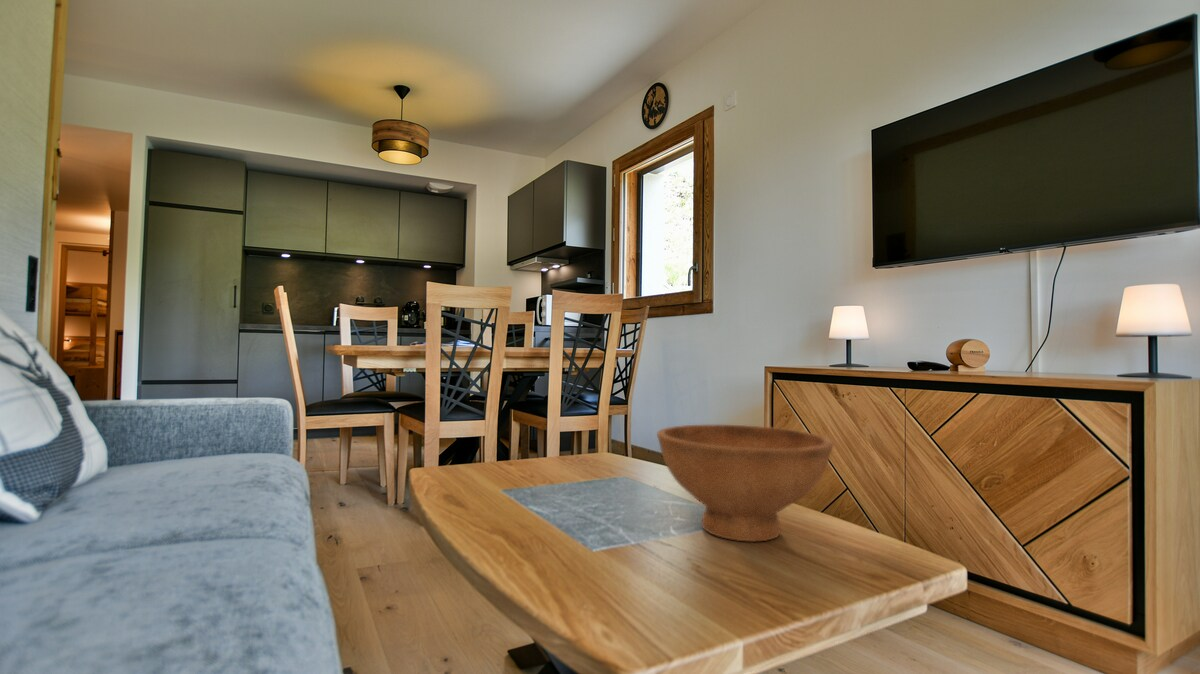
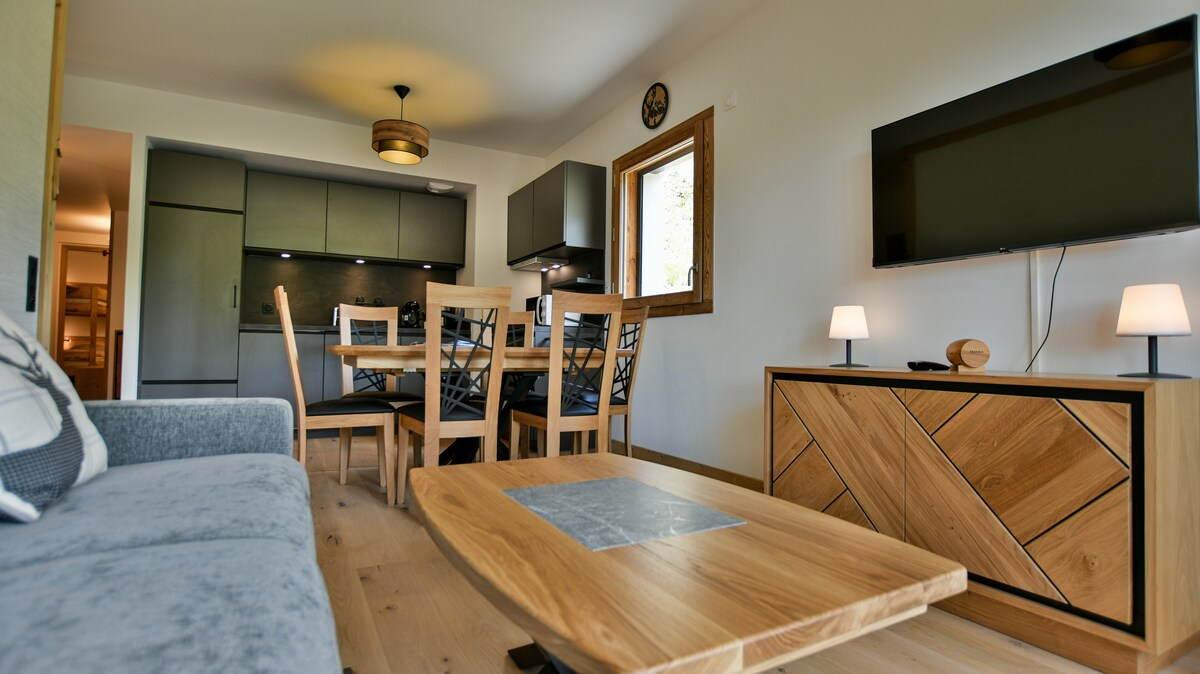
- bowl (741, 482)
